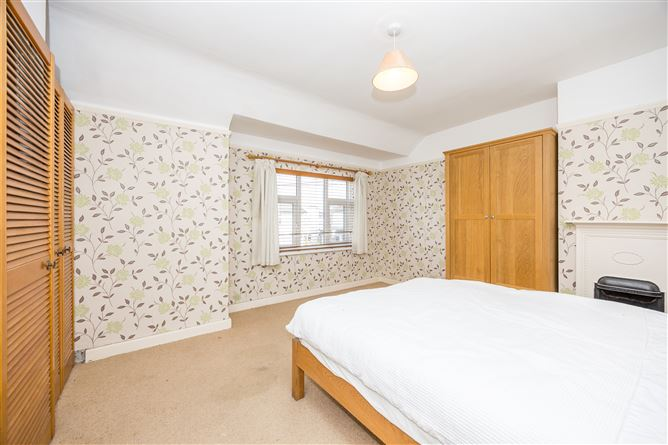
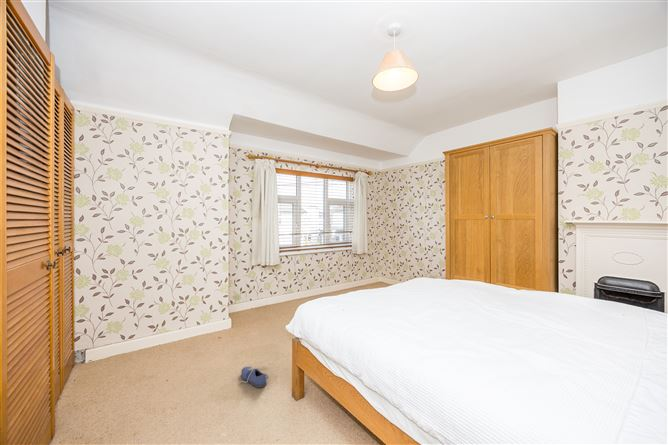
+ shoe (253, 373)
